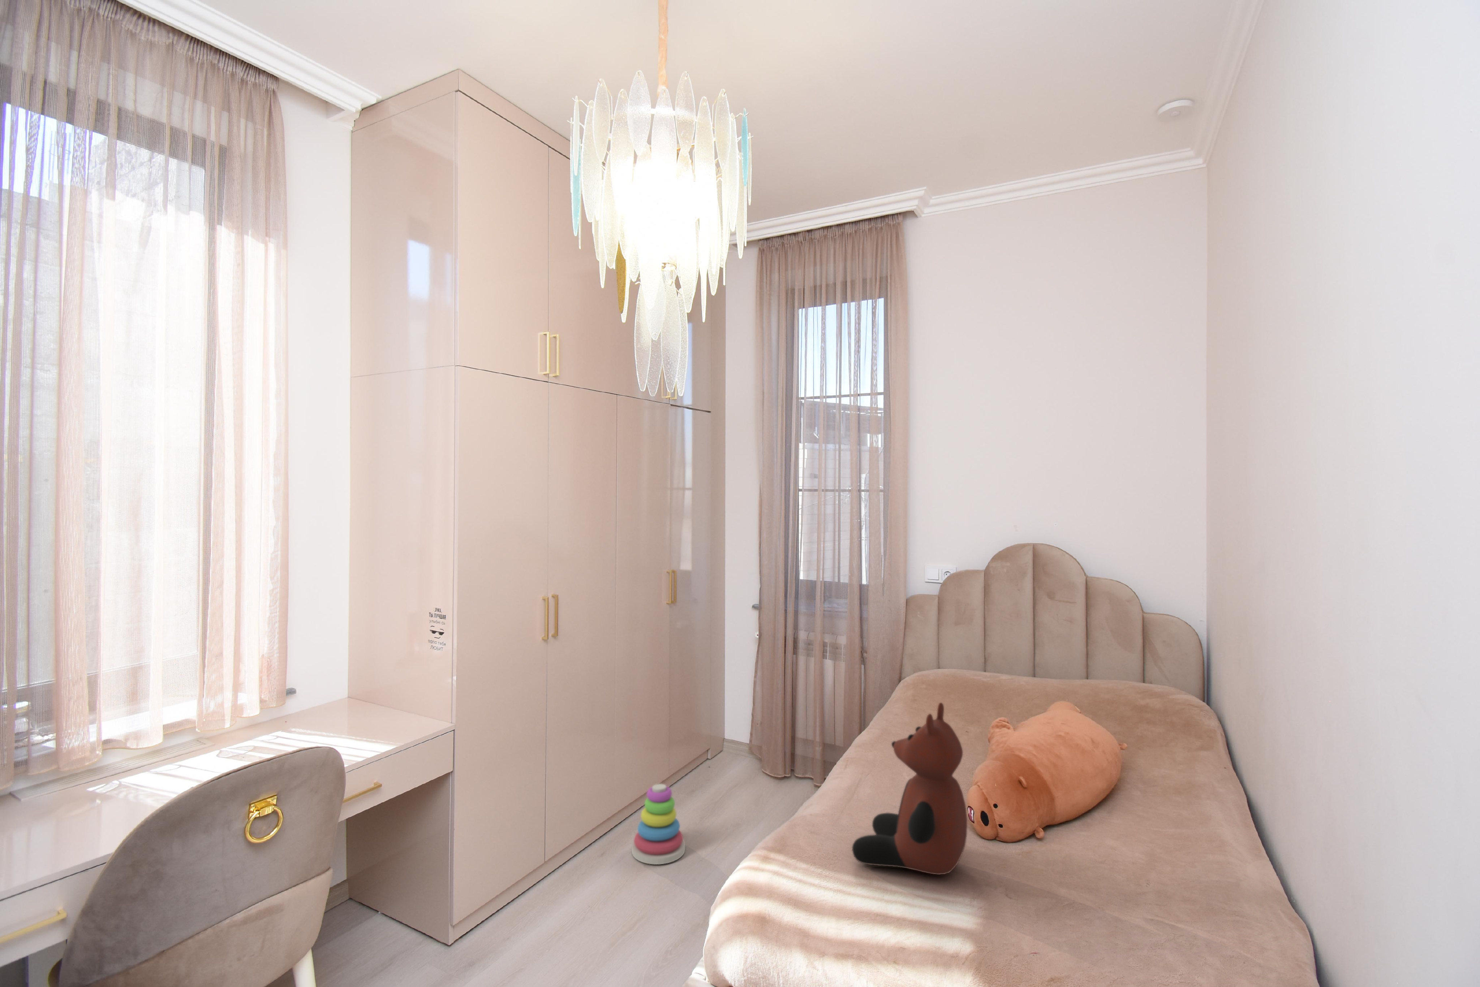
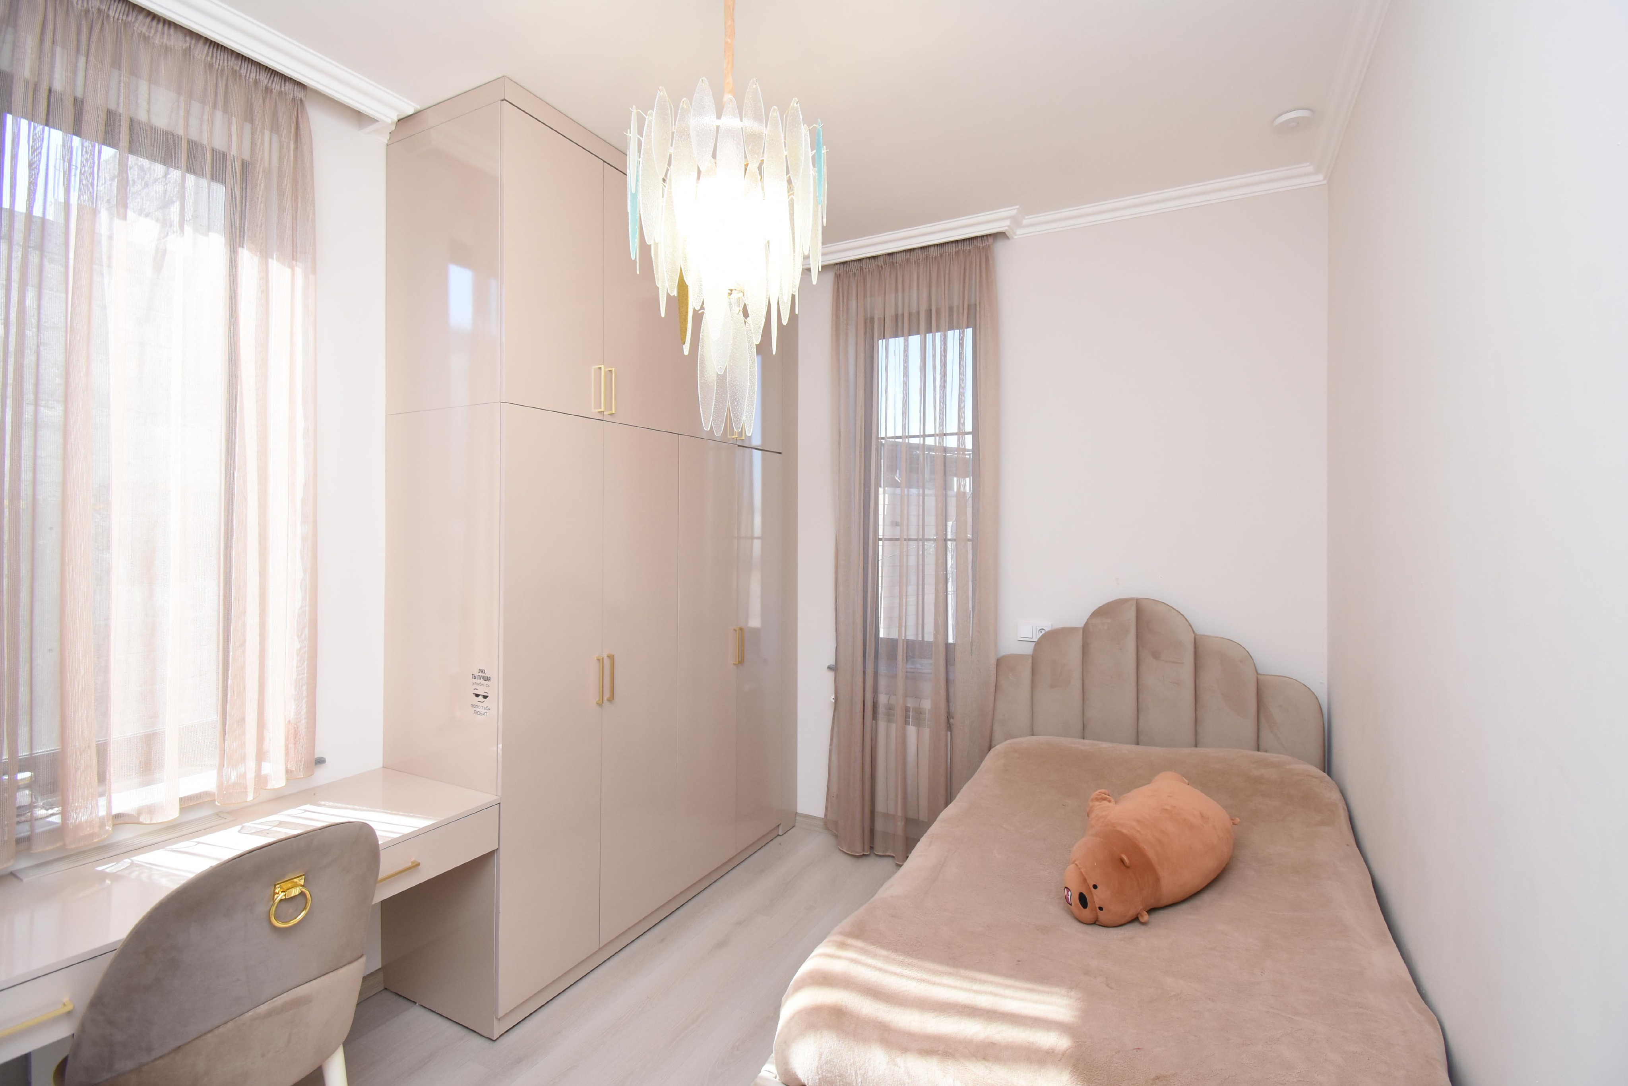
- stacking toy (658, 818)
- teddy bear (911, 782)
